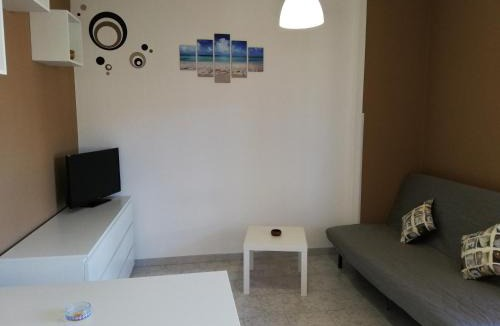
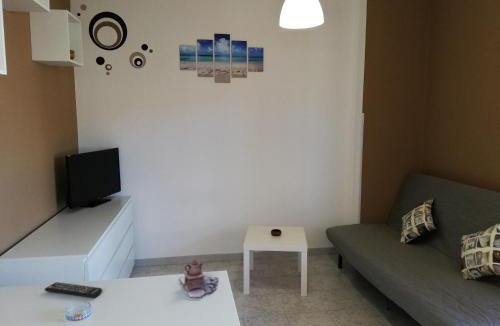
+ teapot (196, 274)
+ remote control (73, 290)
